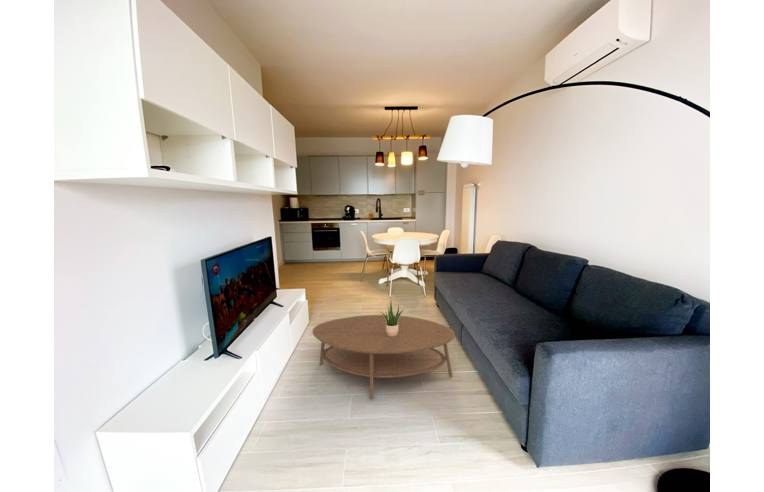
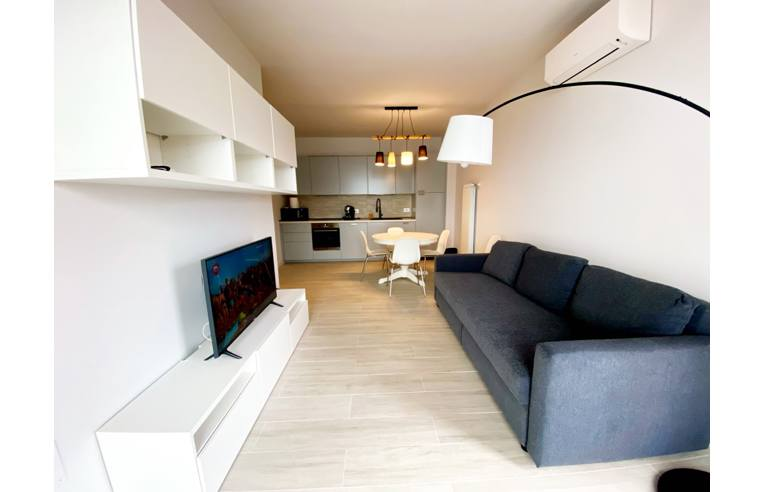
- coffee table (381, 350)
- potted plant (392, 317)
